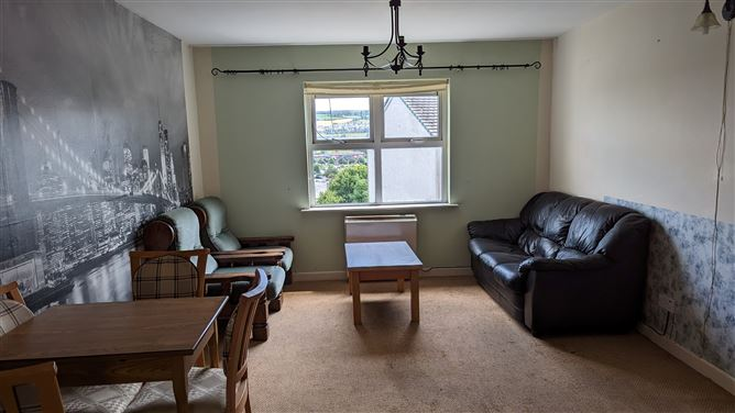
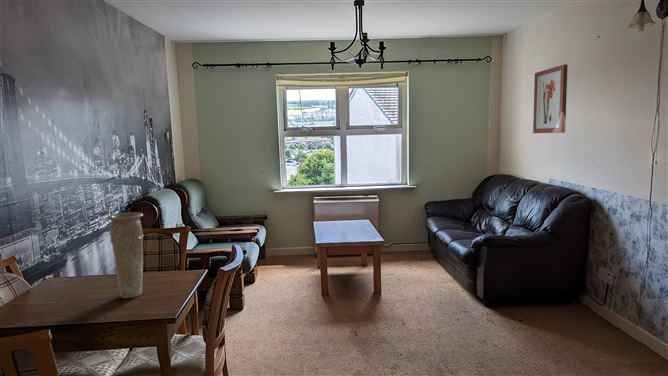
+ vase (128, 255)
+ wall art (549, 101)
